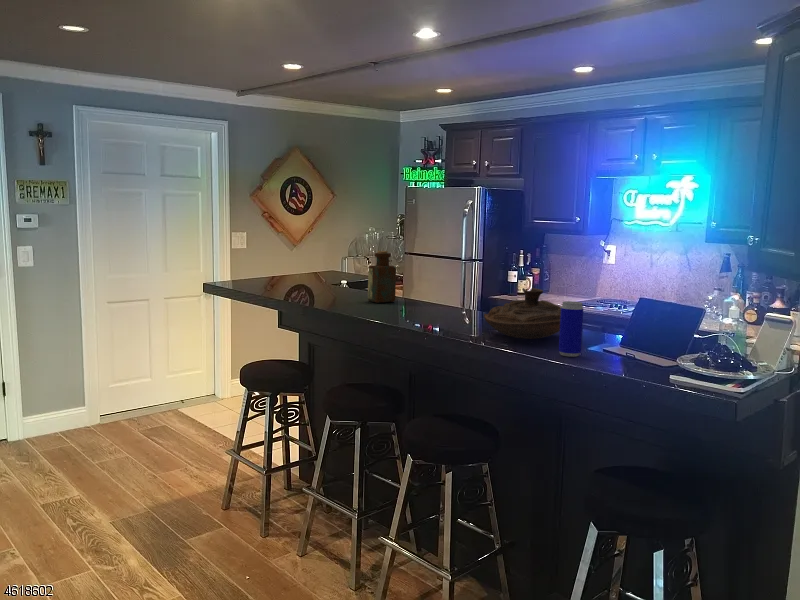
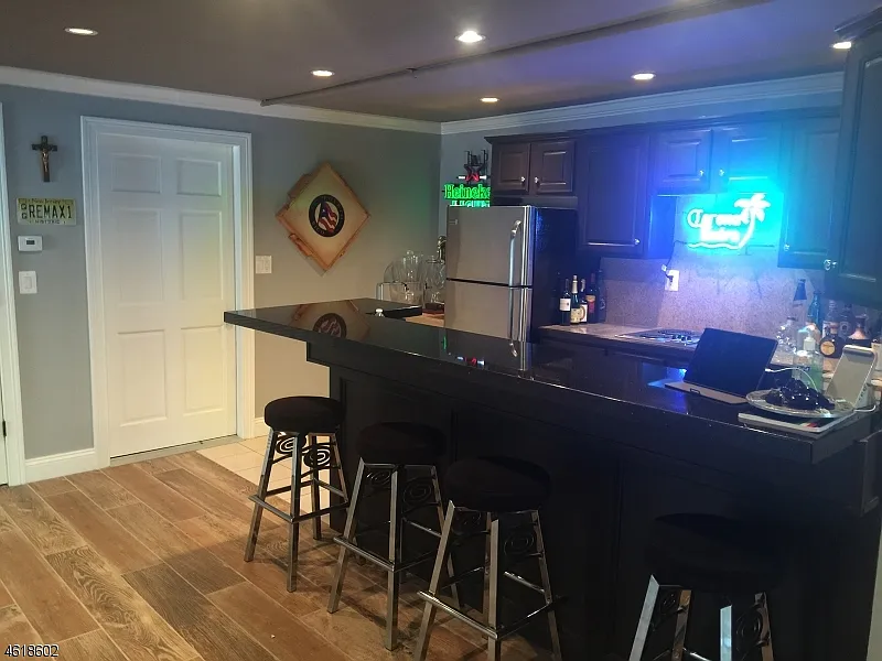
- bottle (382, 276)
- beverage can (570, 328)
- decorative bowl (528, 312)
